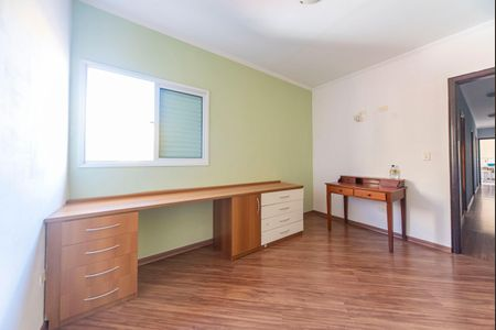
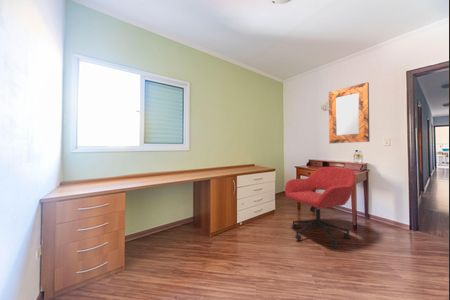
+ home mirror (347, 115)
+ office chair (319, 201)
